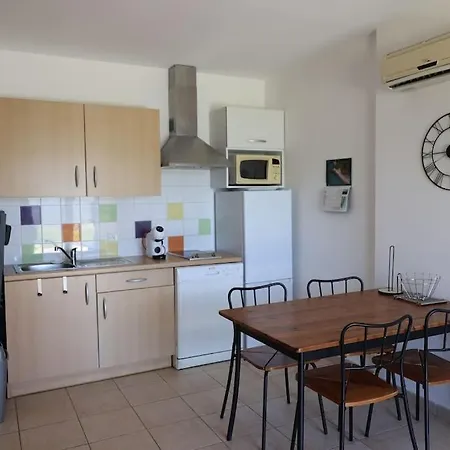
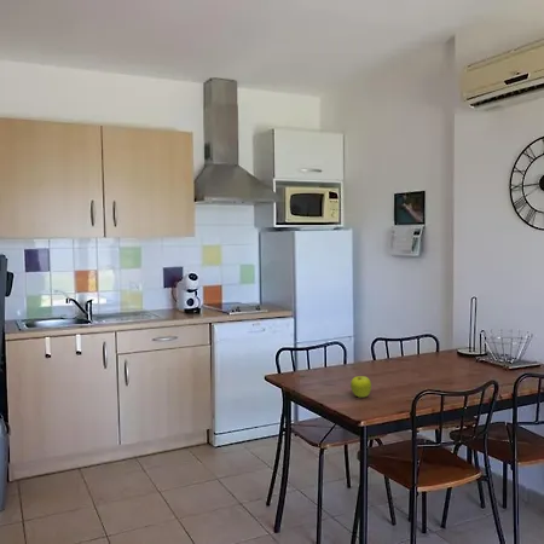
+ fruit (360, 386)
